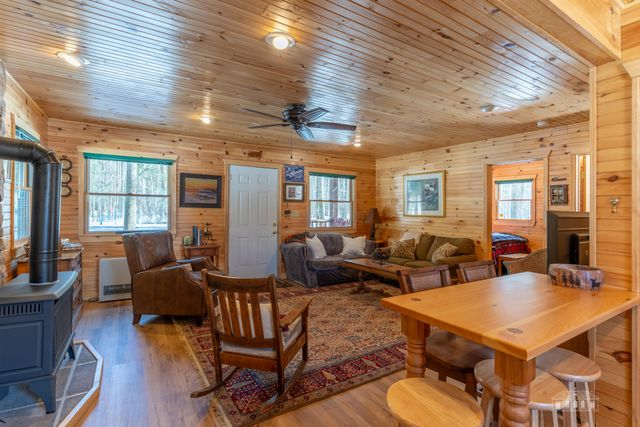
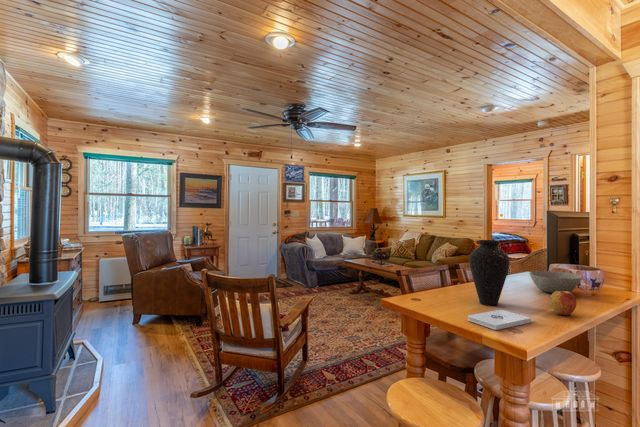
+ vase (488, 271)
+ notepad (498, 319)
+ bowl (554, 282)
+ apple (562, 302)
